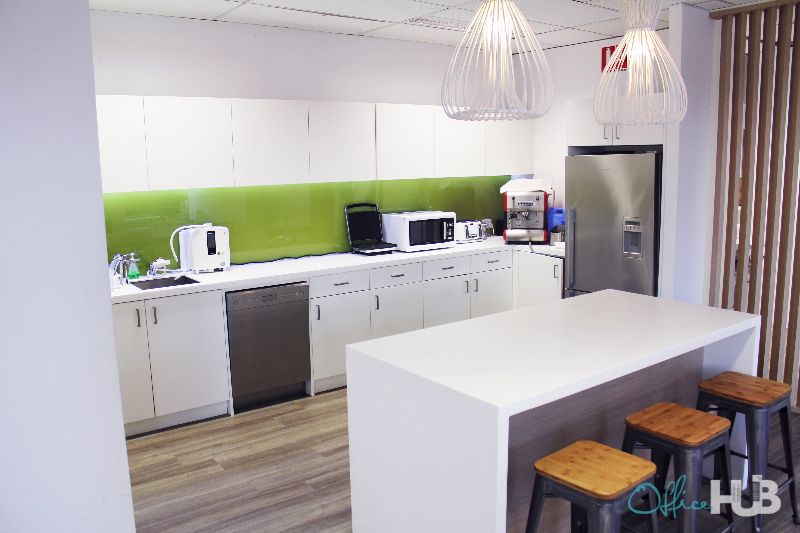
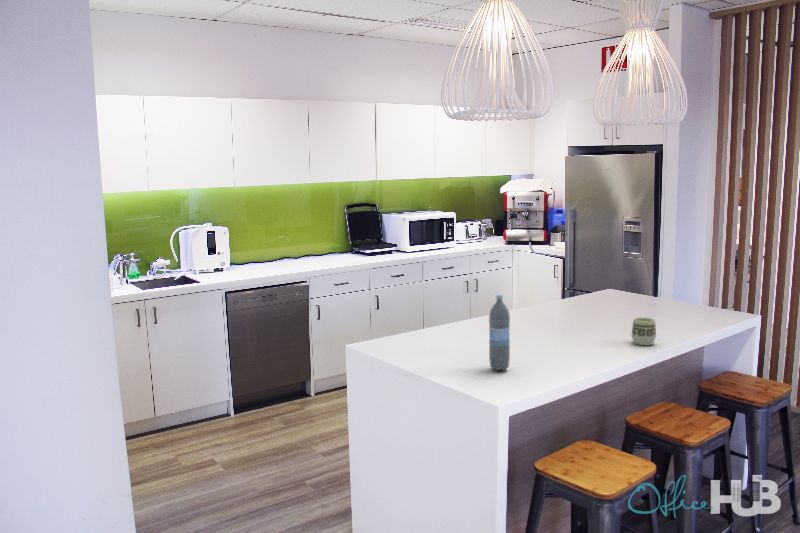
+ cup (643, 331)
+ water bottle (499, 332)
